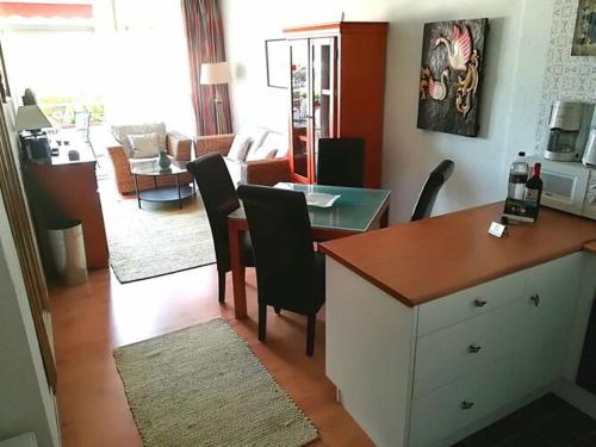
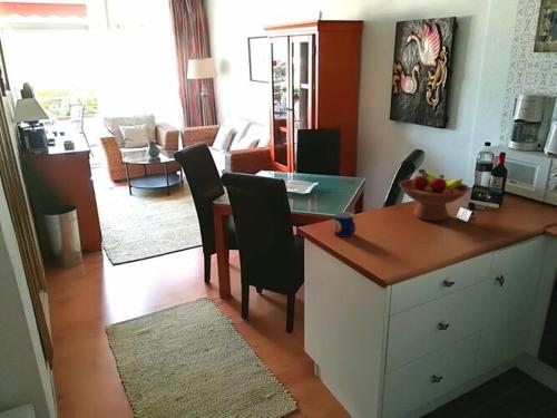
+ mug (345, 225)
+ fruit bowl (432, 195)
